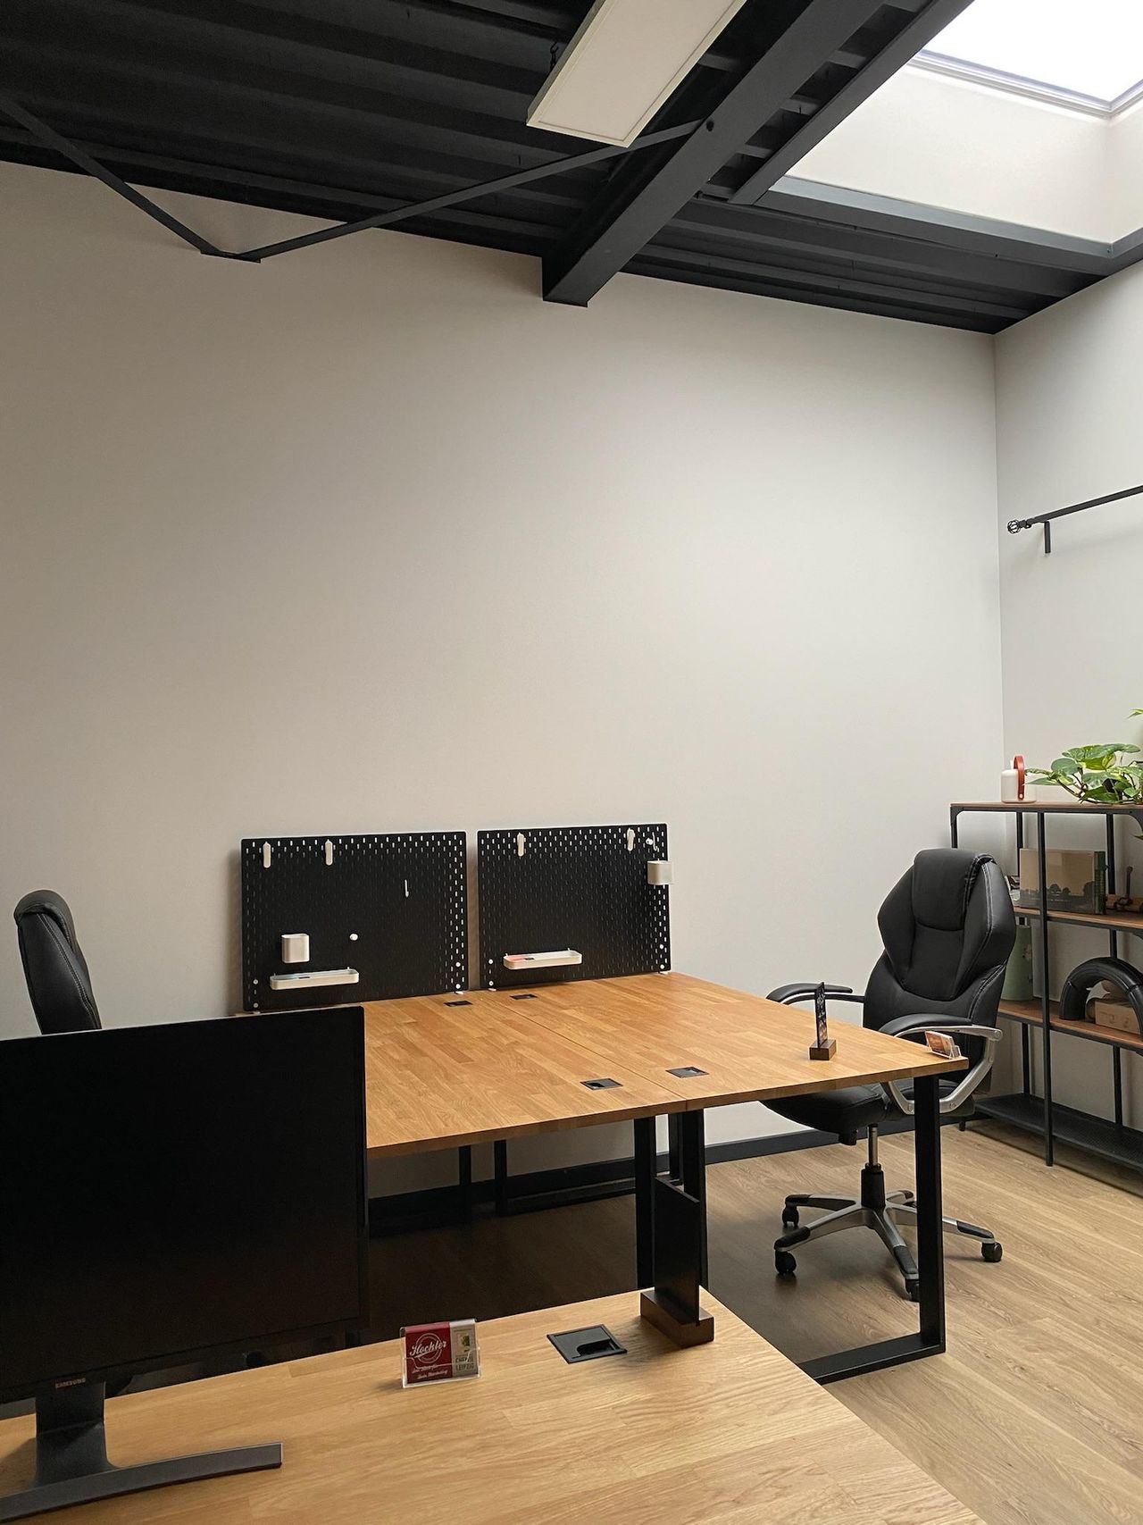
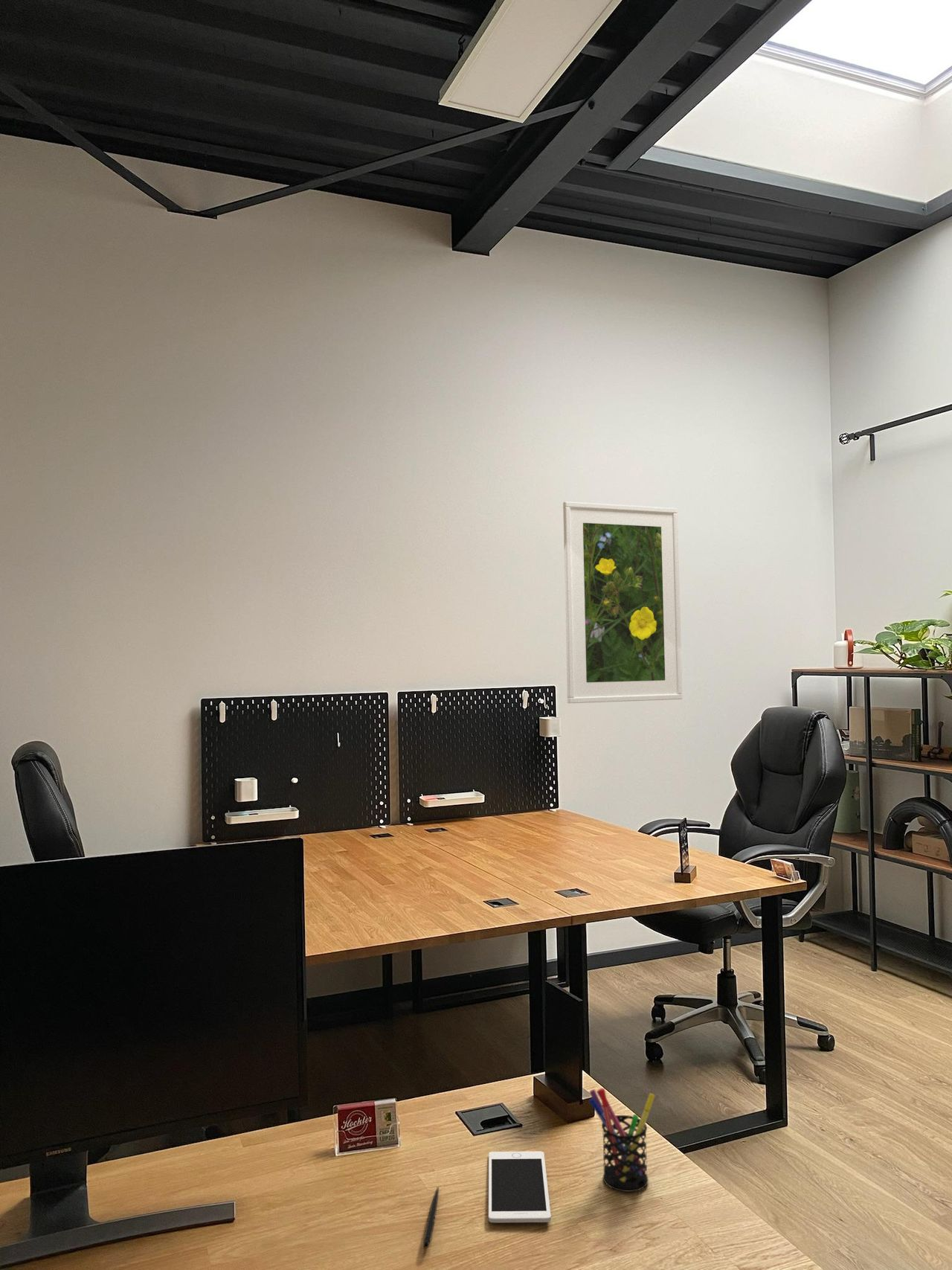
+ pen holder (623, 1135)
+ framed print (624, 603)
+ cell phone (518, 1184)
+ pen (433, 1213)
